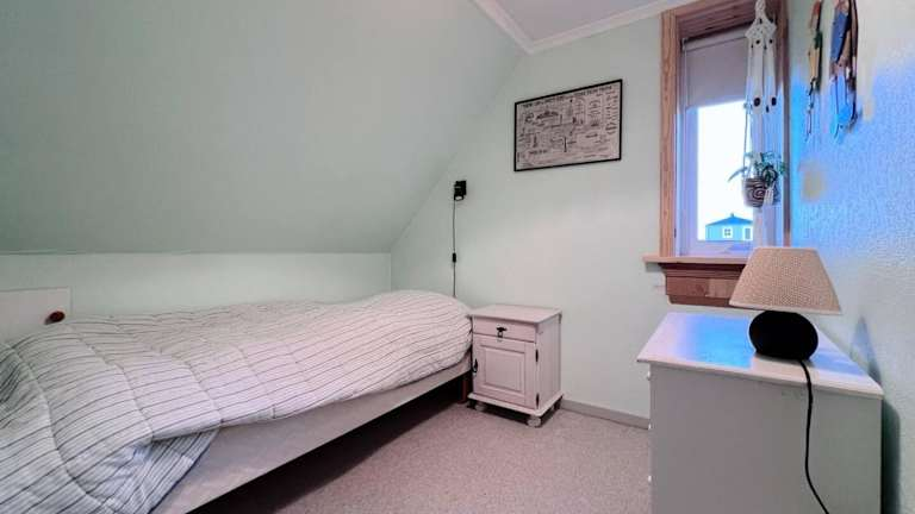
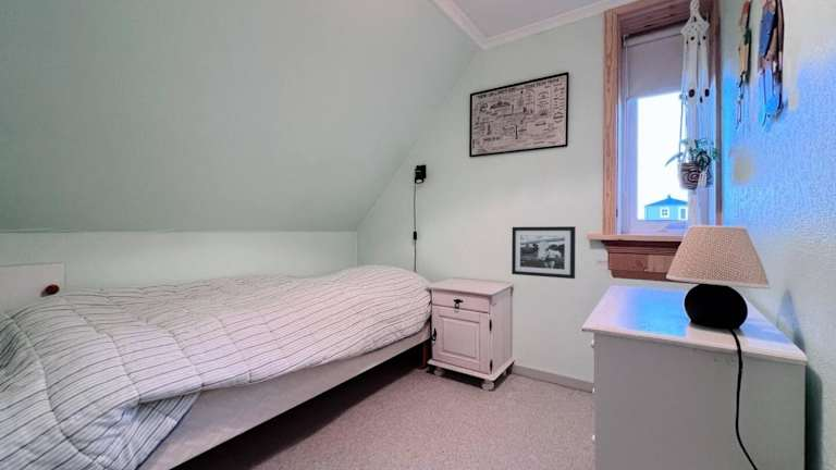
+ picture frame (542, 251)
